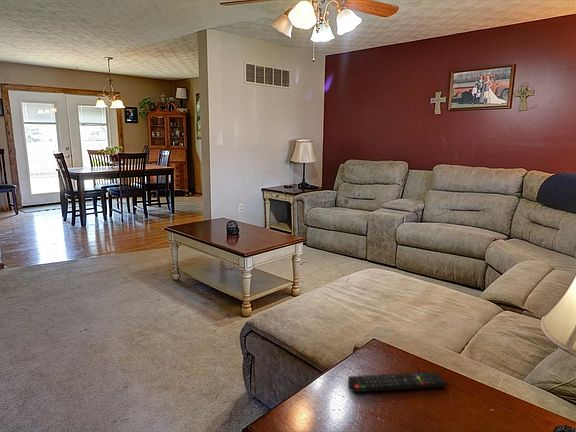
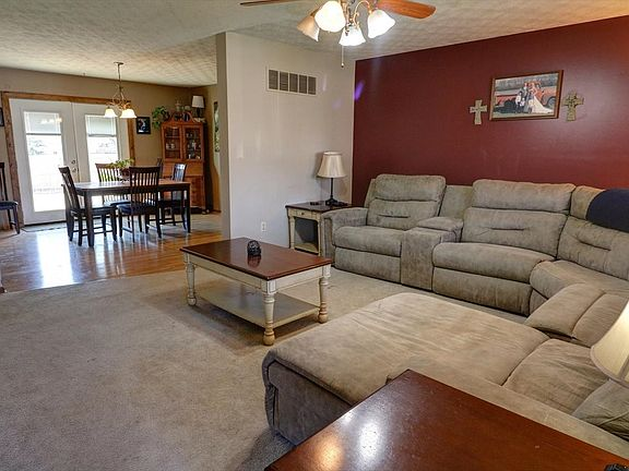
- remote control (395, 382)
